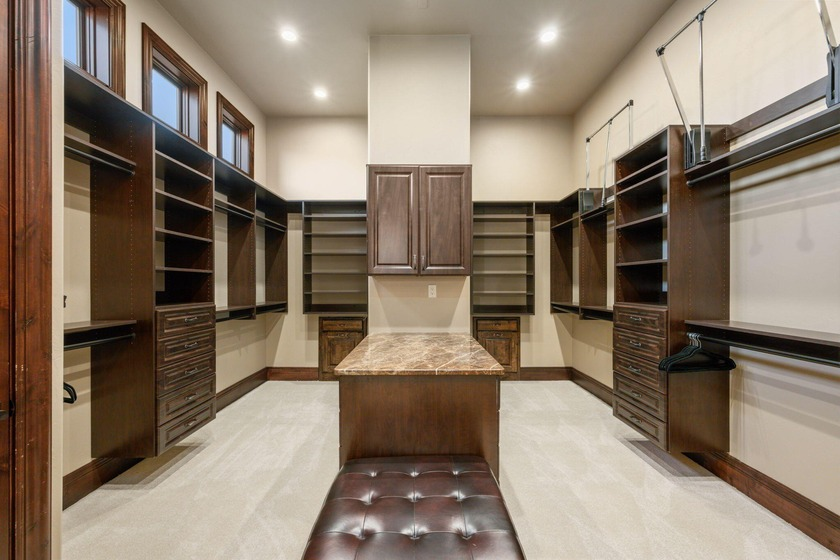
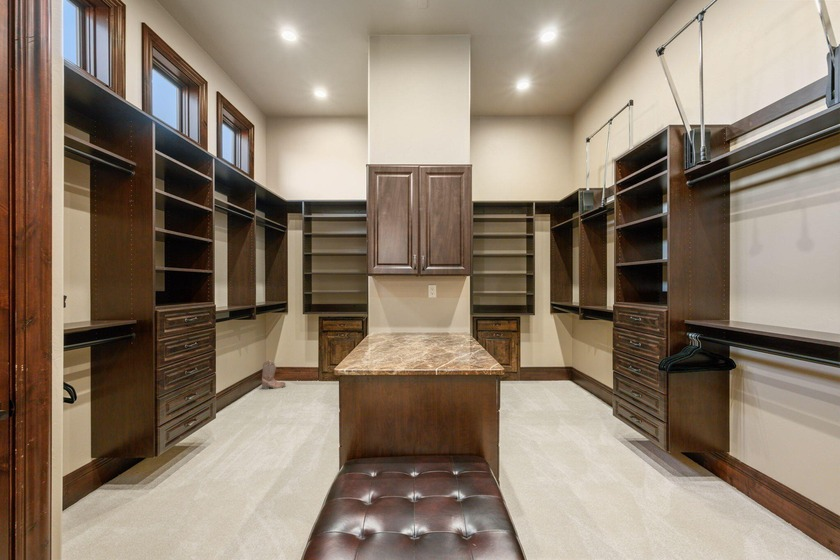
+ boots (274, 373)
